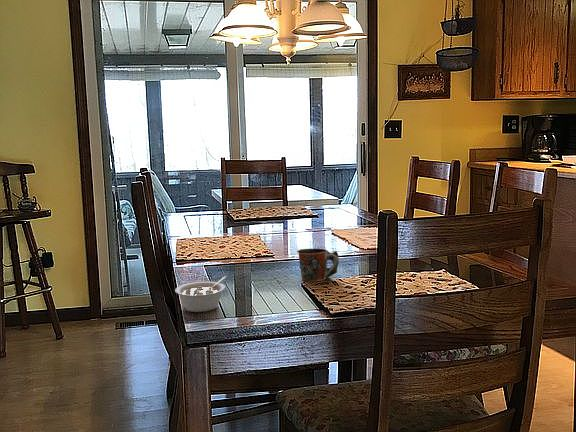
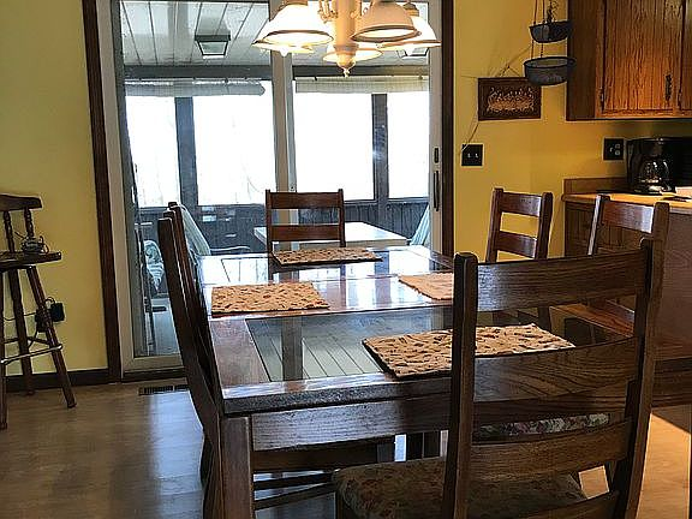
- legume (201, 295)
- mug (318, 264)
